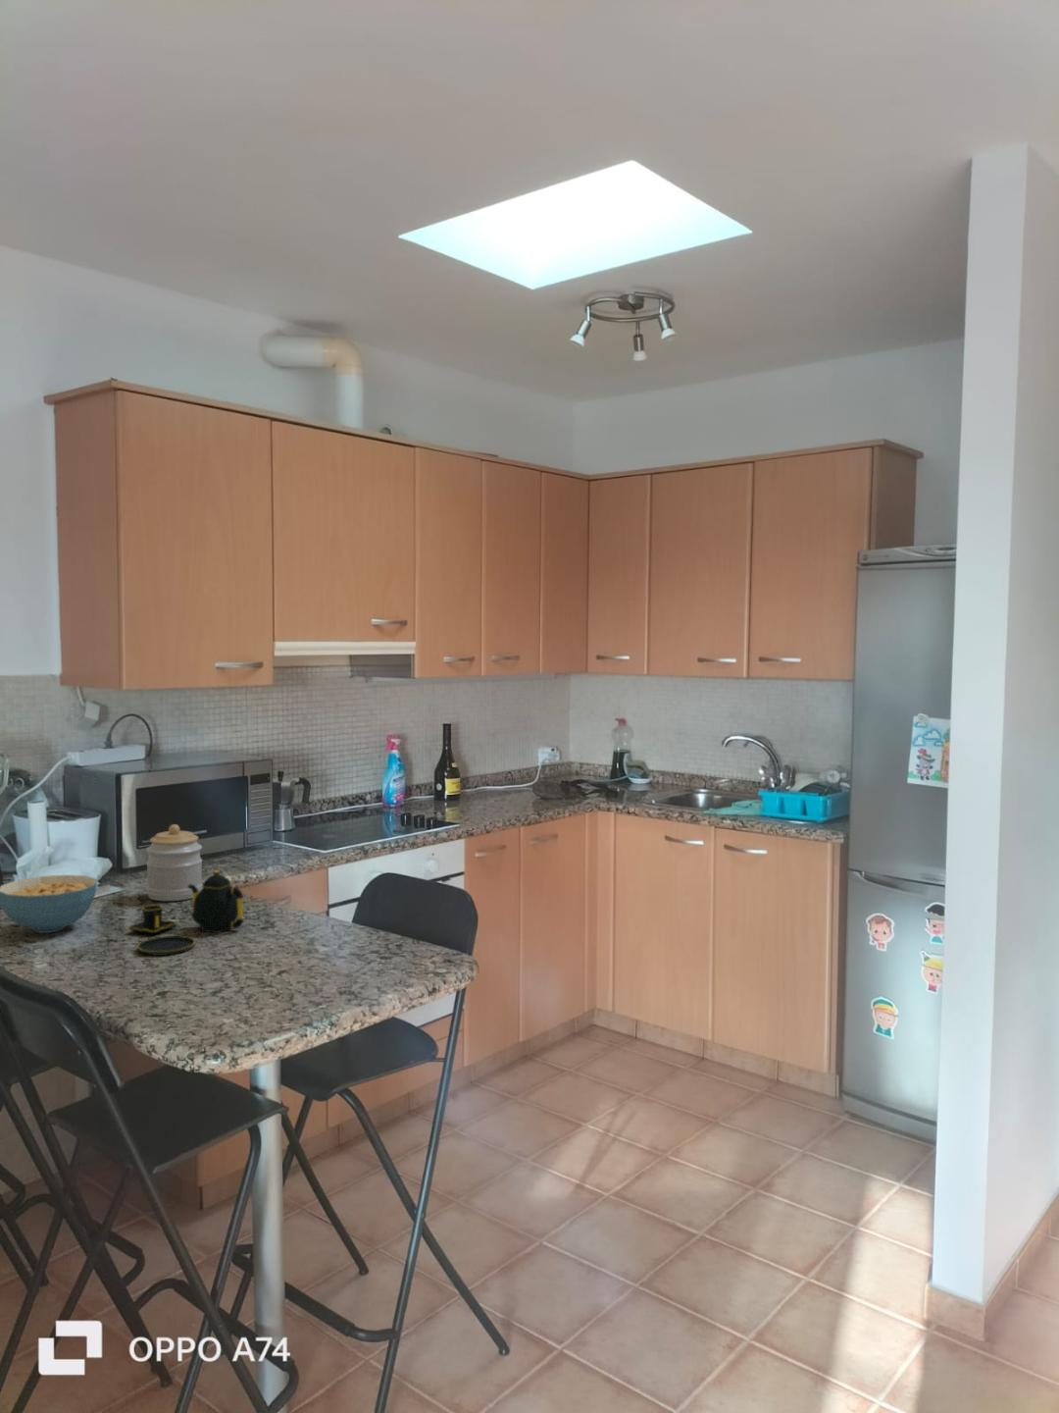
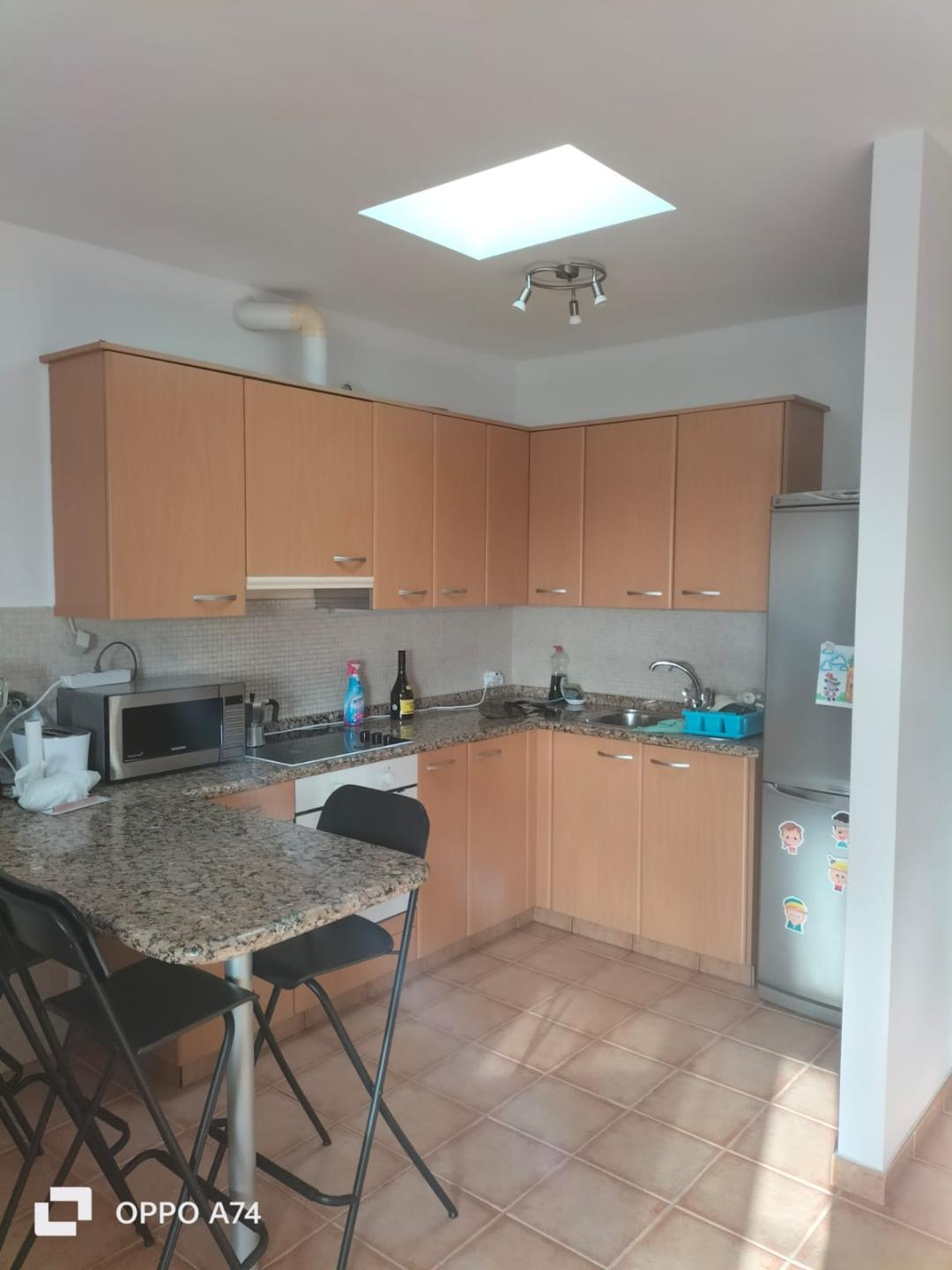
- jar (175, 860)
- teapot (161, 907)
- cereal bowl (49, 907)
